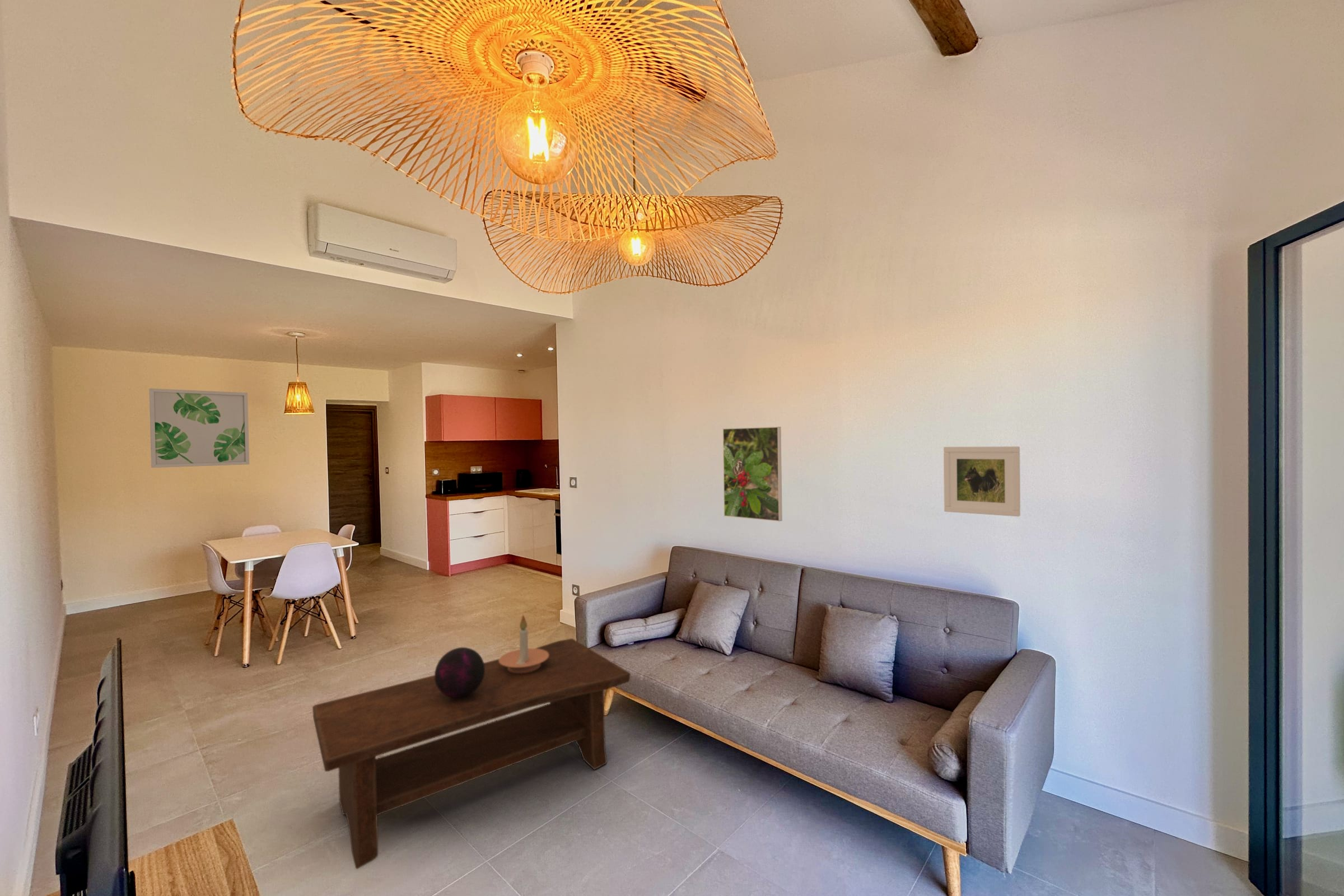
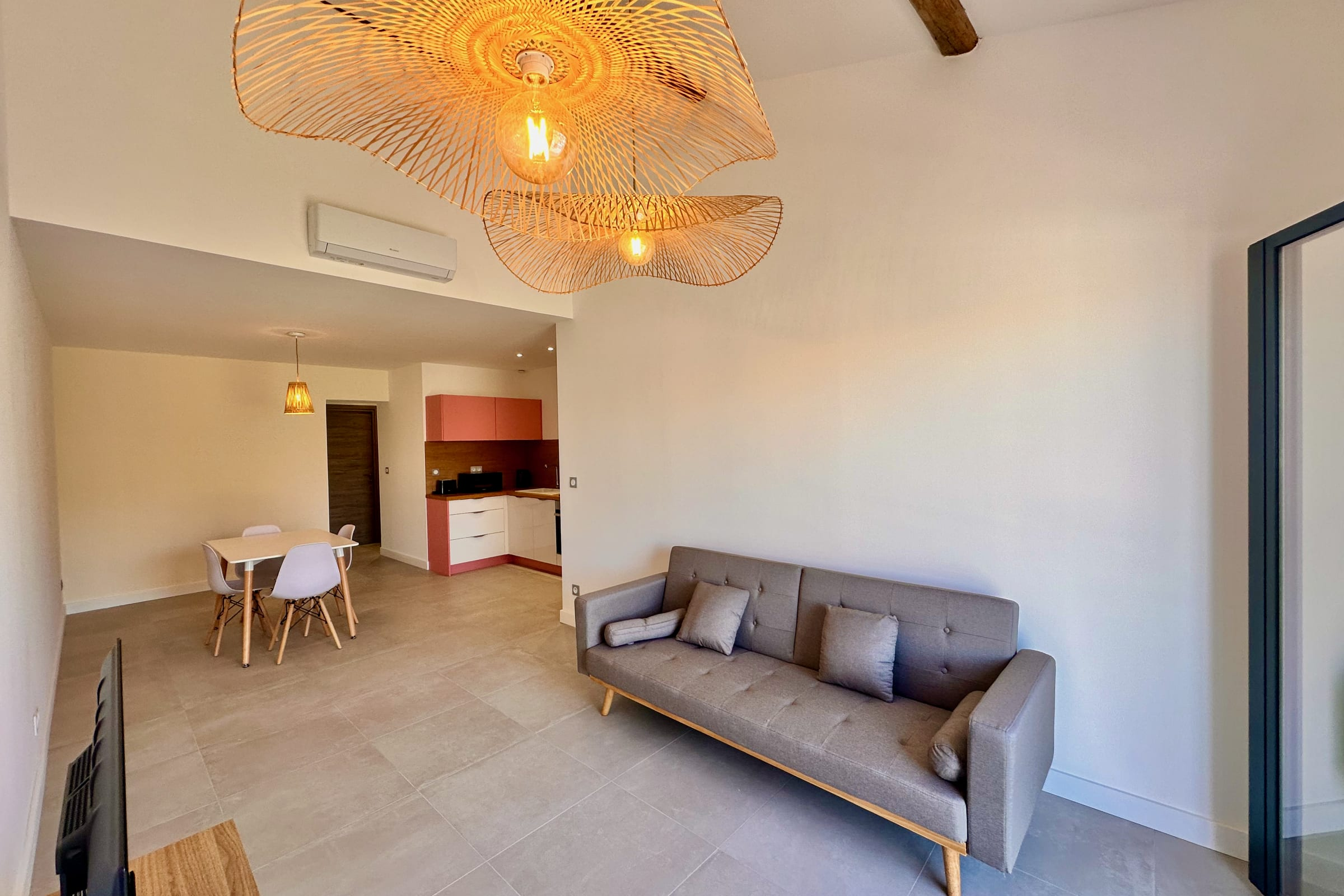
- wall art (202, 428)
- decorative orb (460, 671)
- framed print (751, 473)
- coffee table (479, 734)
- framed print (981, 480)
- candle holder (524, 640)
